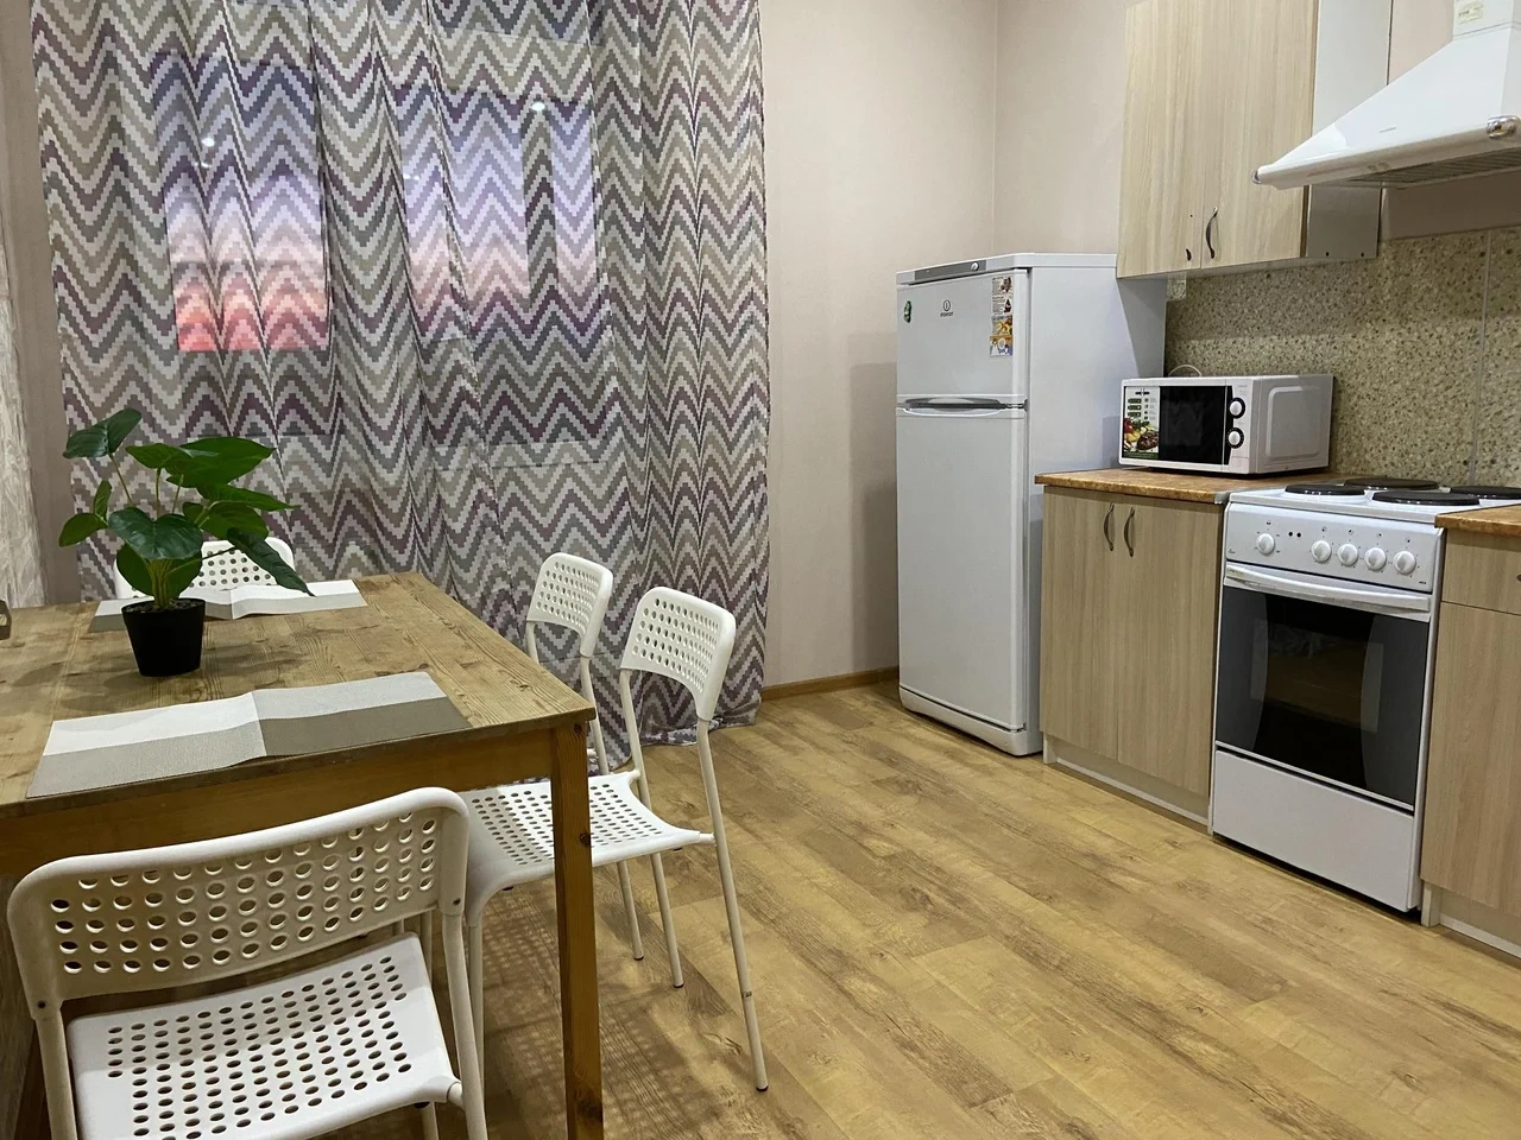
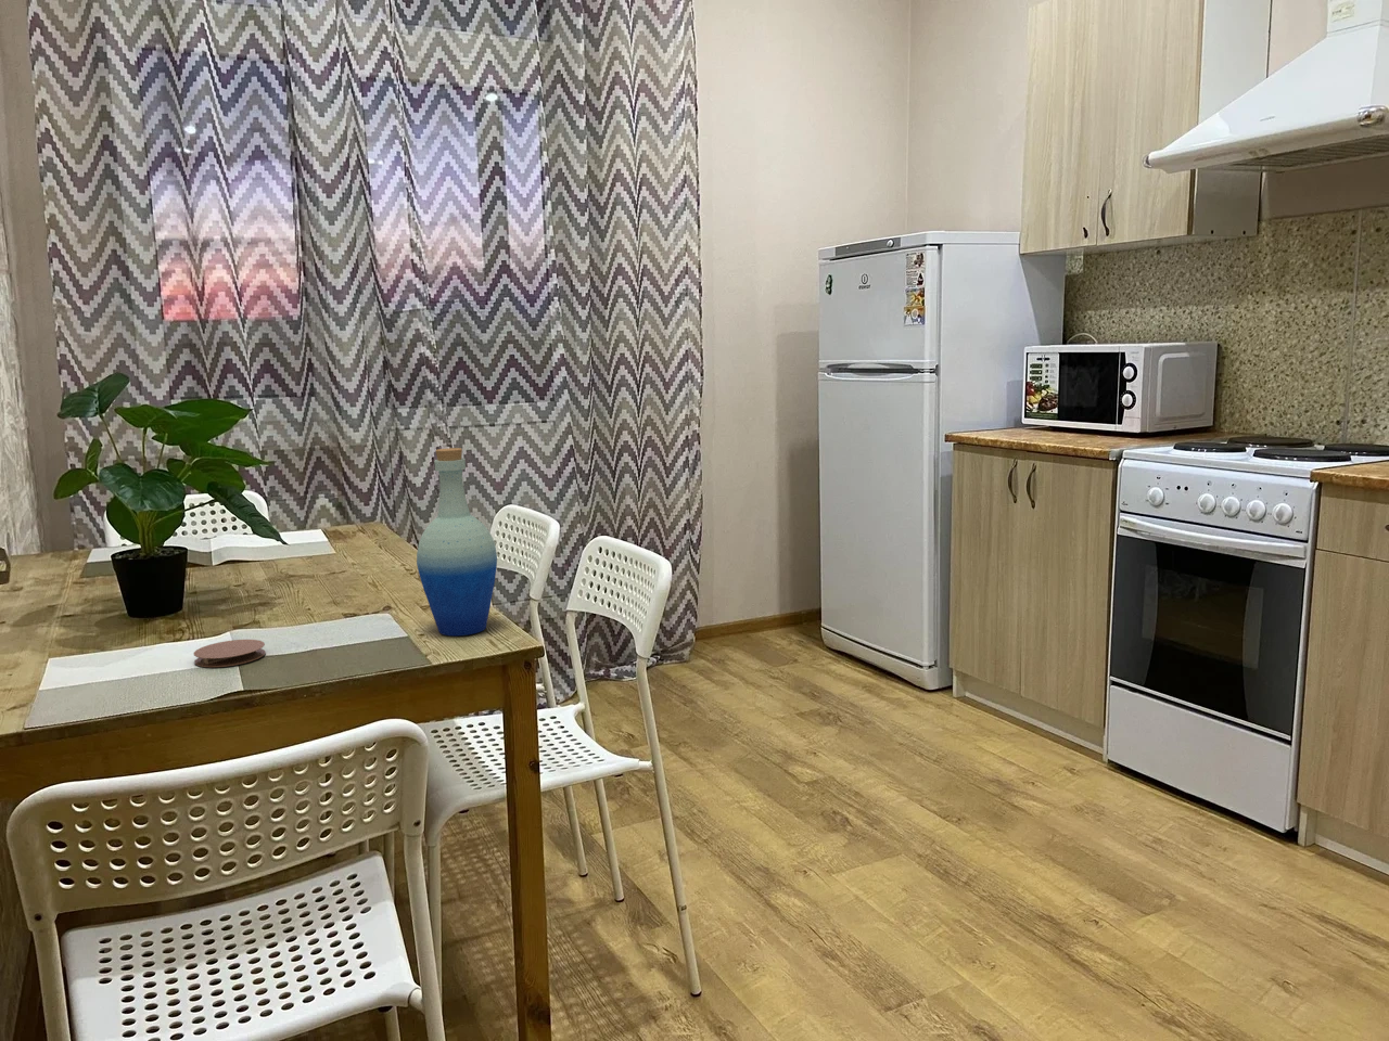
+ bottle (456, 540)
+ coaster (229, 653)
